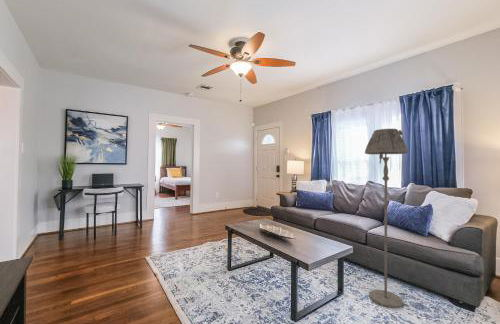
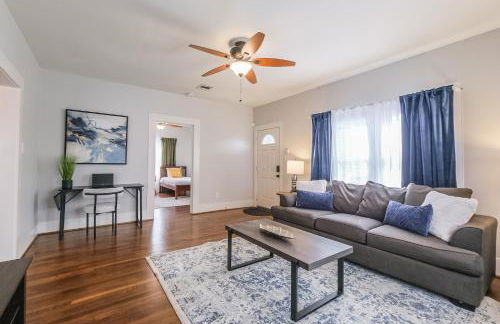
- floor lamp (385, 214)
